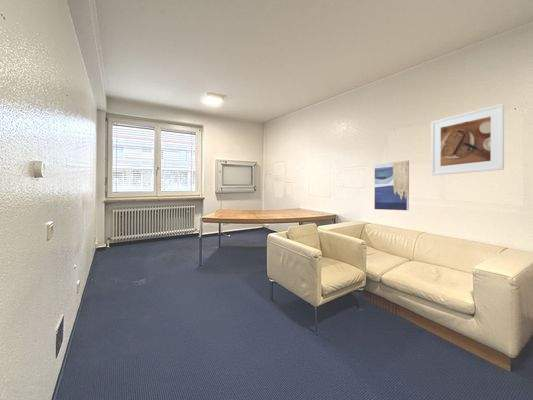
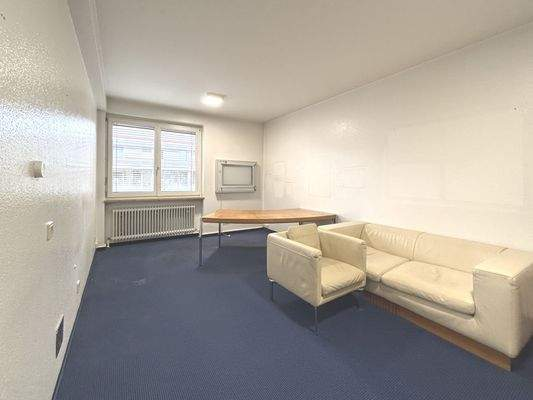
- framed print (464, 143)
- wall art (390, 186)
